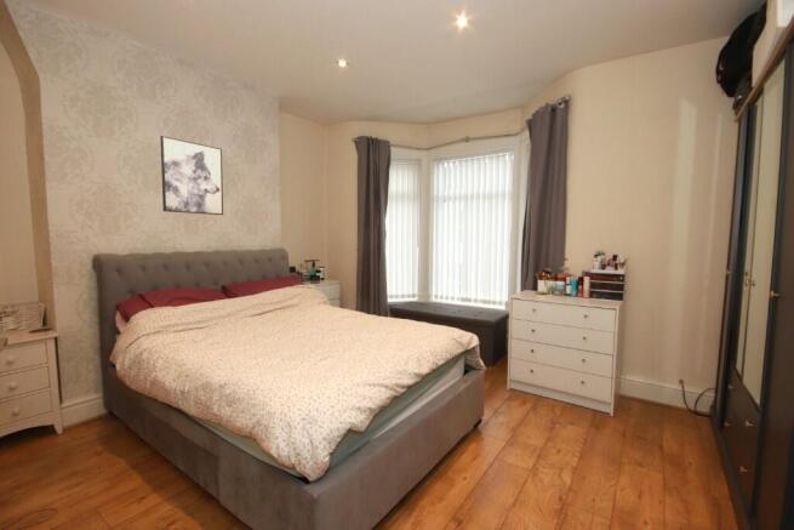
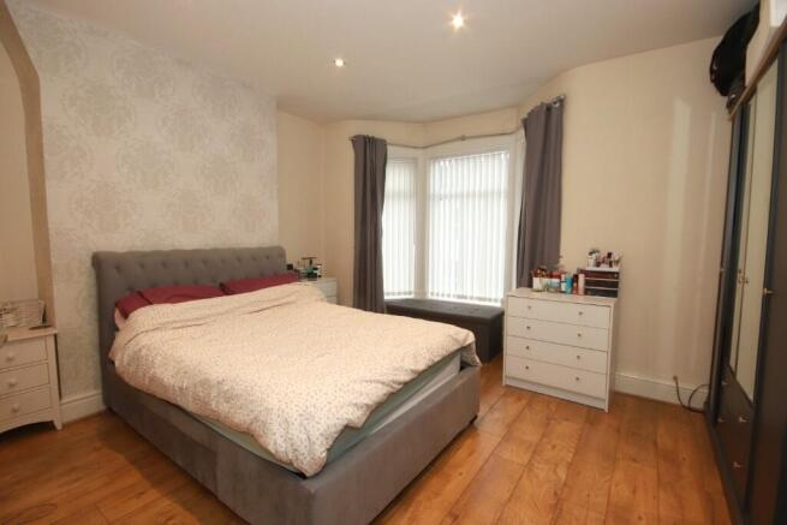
- wall art (194, 178)
